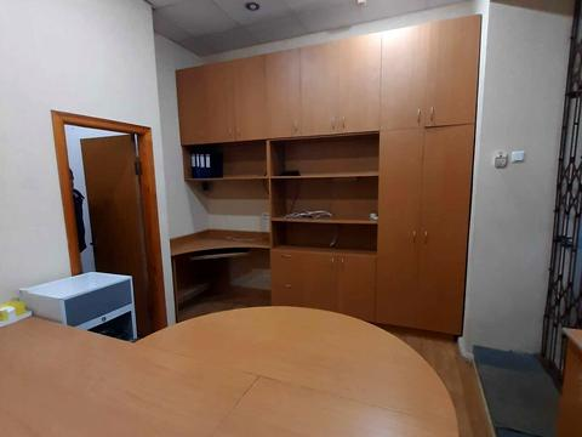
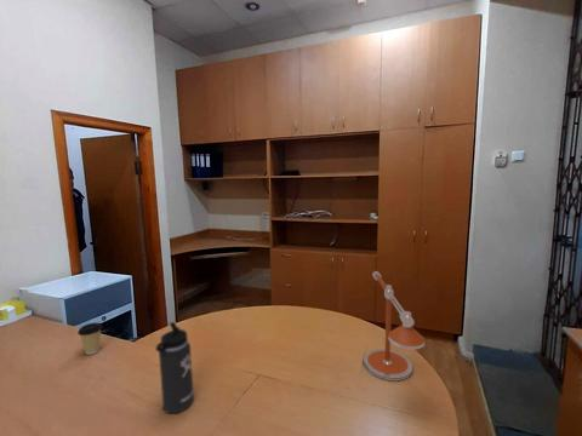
+ thermos bottle (173, 365)
+ desk lamp (389, 328)
+ coffee cup (91, 338)
